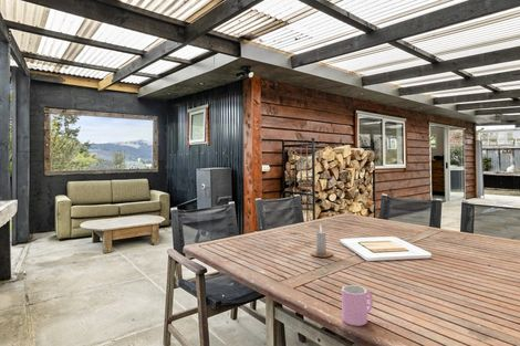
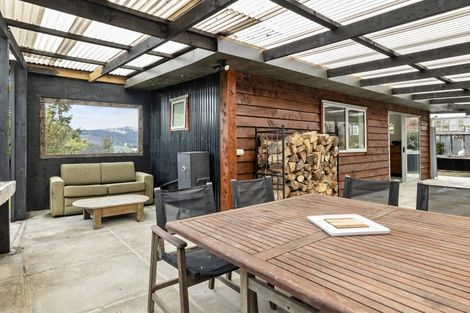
- candle (321, 238)
- cup (358, 303)
